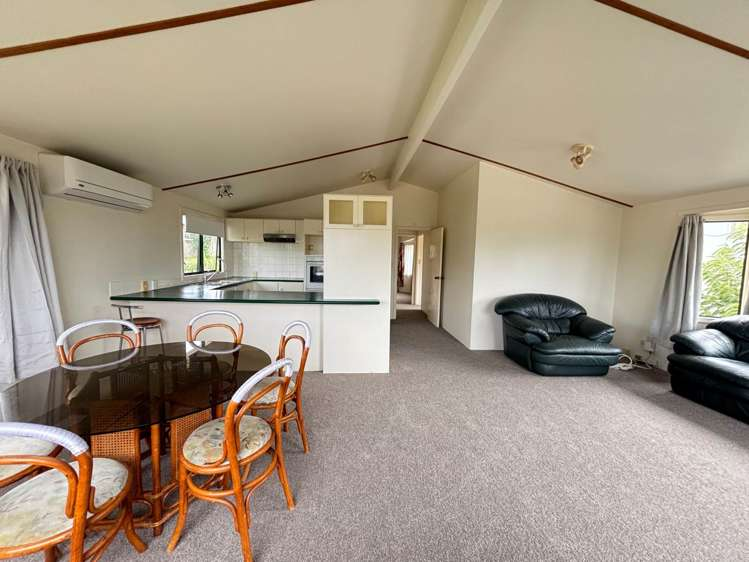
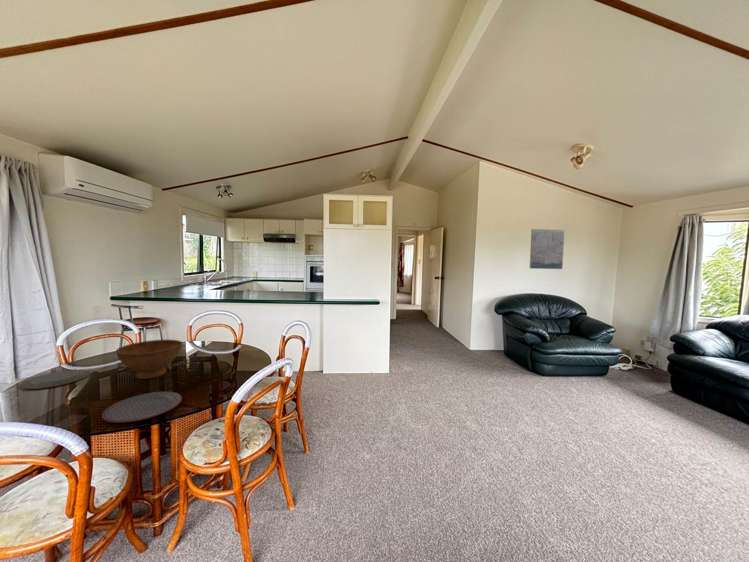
+ bowl (151, 360)
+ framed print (546, 249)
+ chinaware (57, 377)
+ plate (144, 407)
